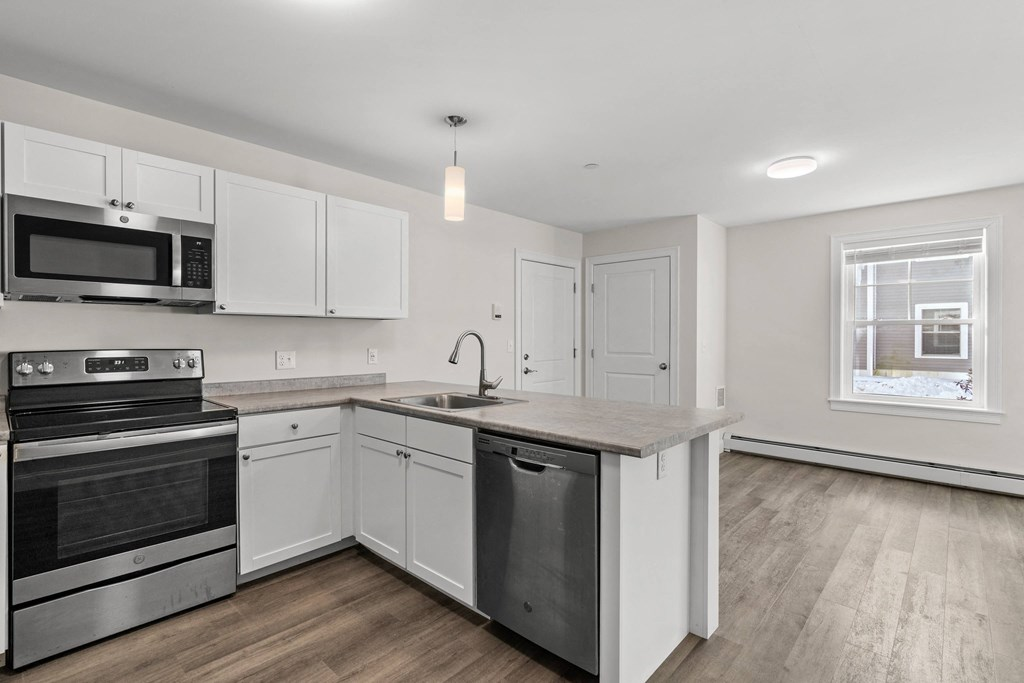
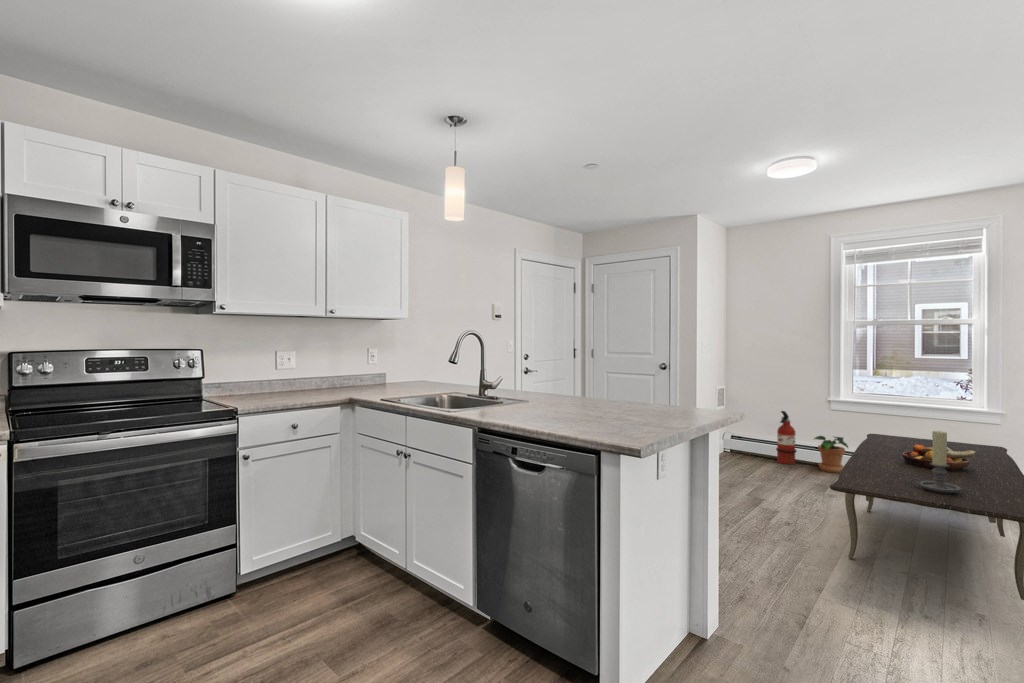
+ candle holder (935, 459)
+ potted plant (828, 453)
+ fire extinguisher (785, 436)
+ dining table (930, 505)
+ fruit bowl (932, 454)
